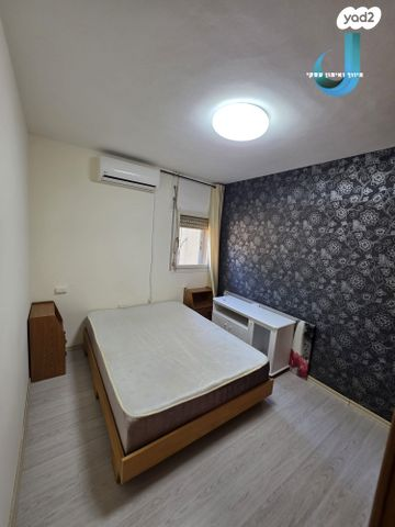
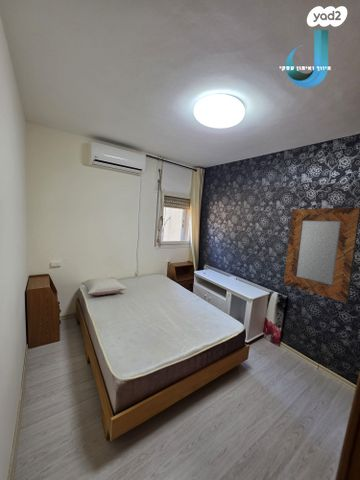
+ home mirror (317, 251)
+ pillow (103, 285)
